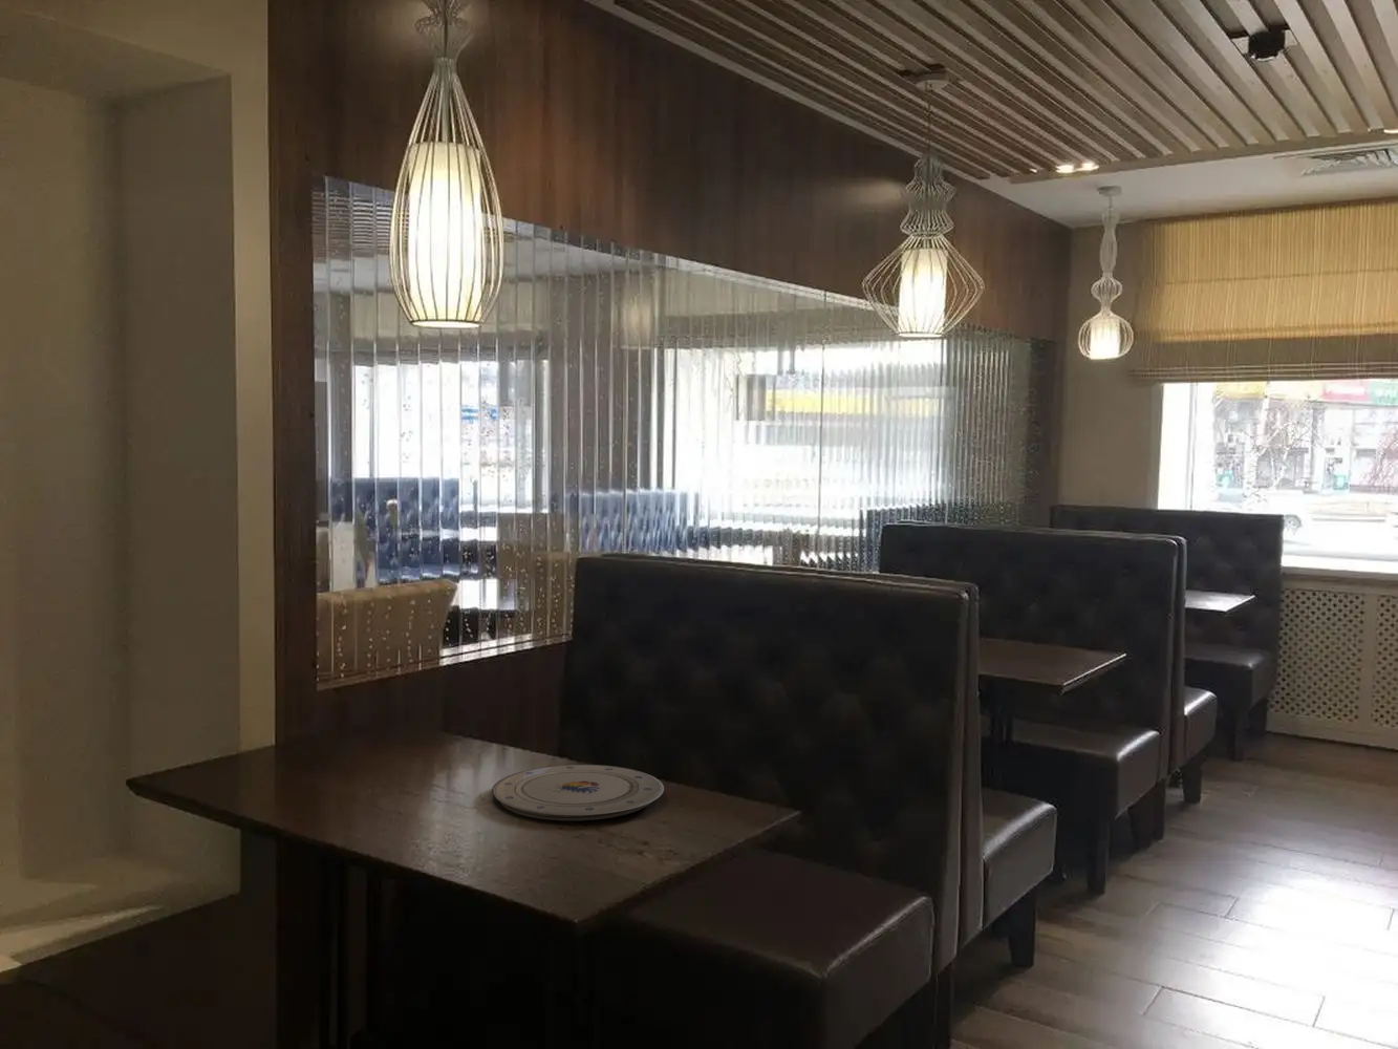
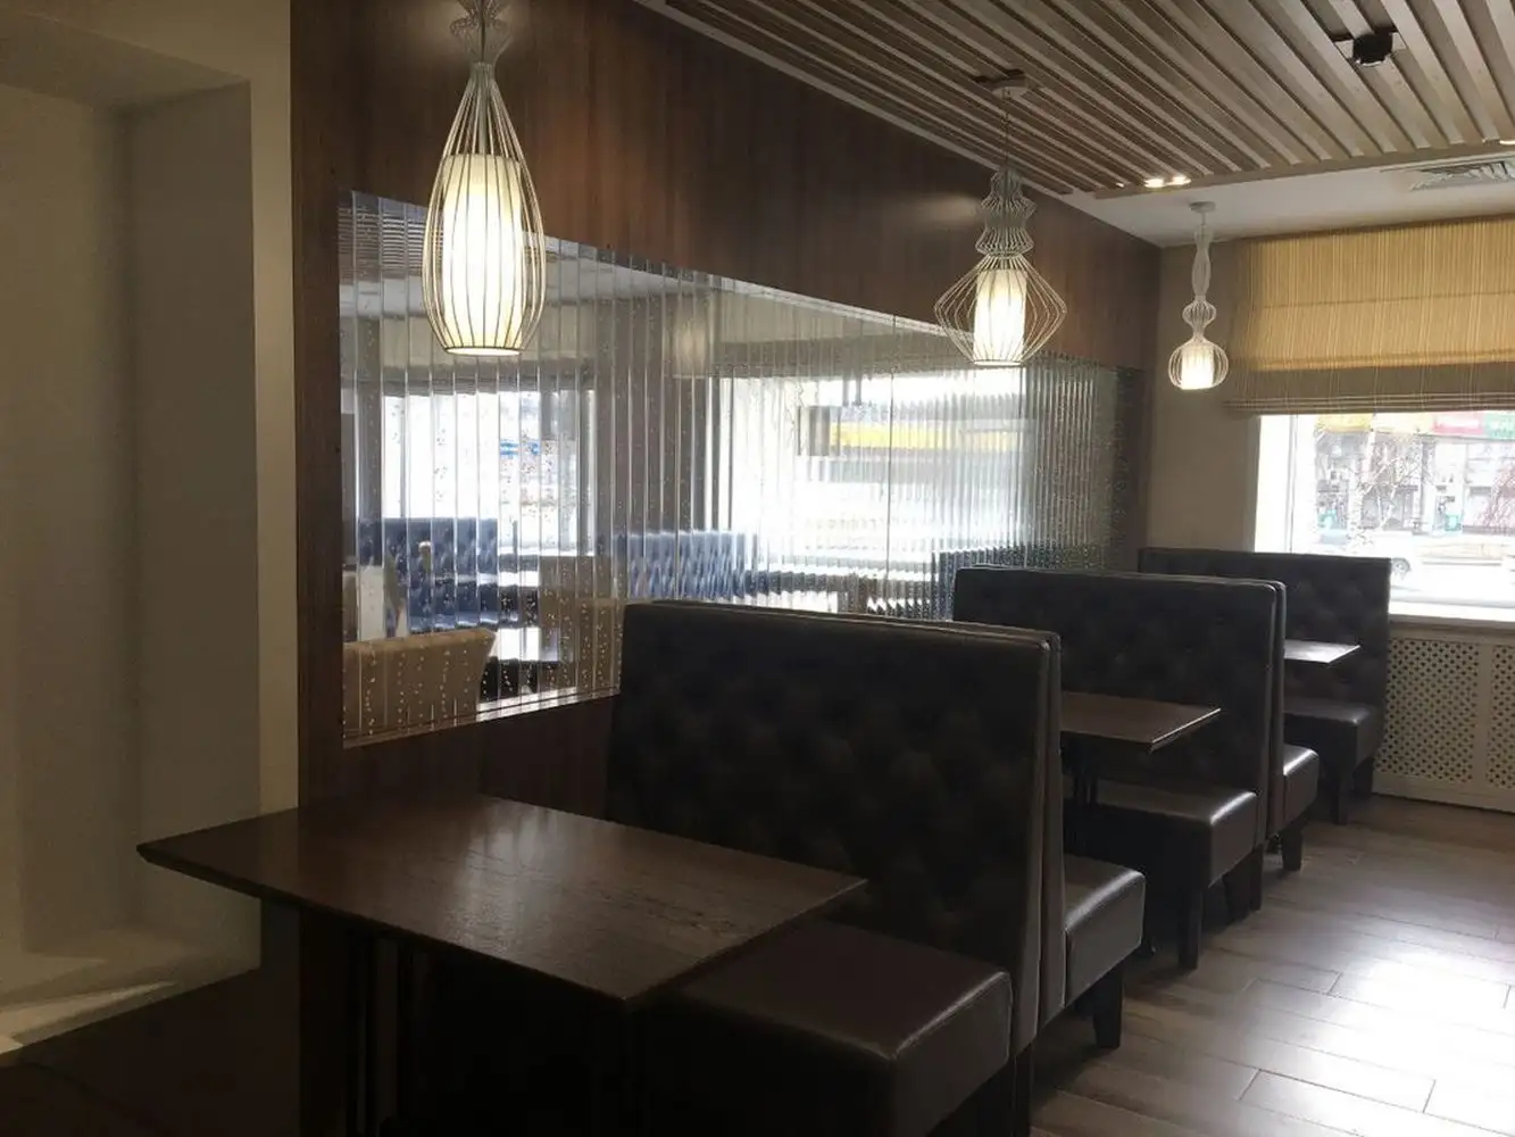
- plate (578, 792)
